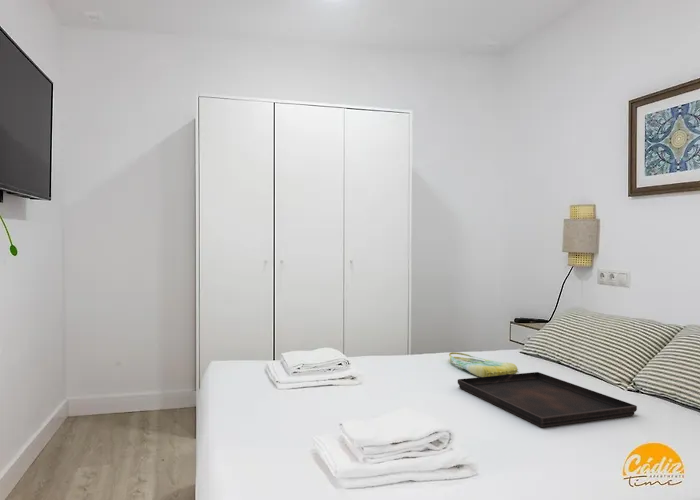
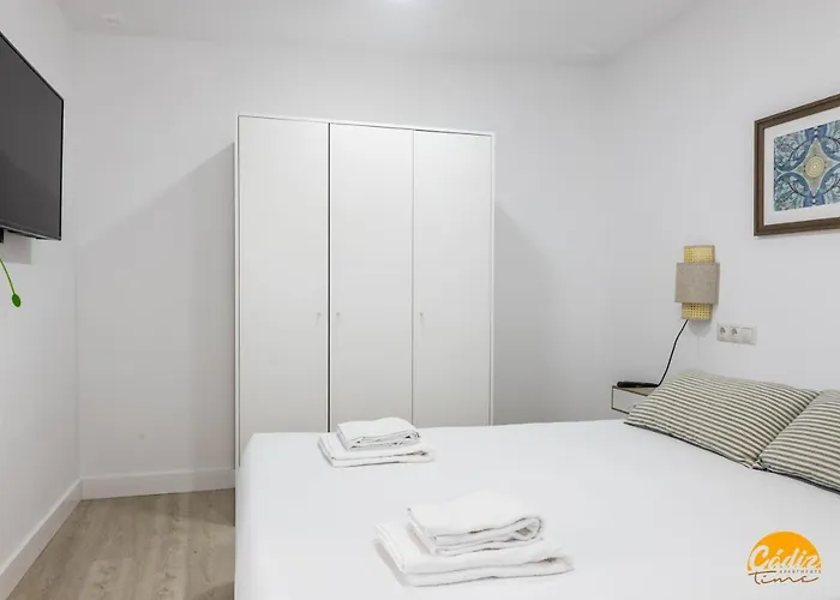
- serving tray (539, 396)
- tote bag (476, 363)
